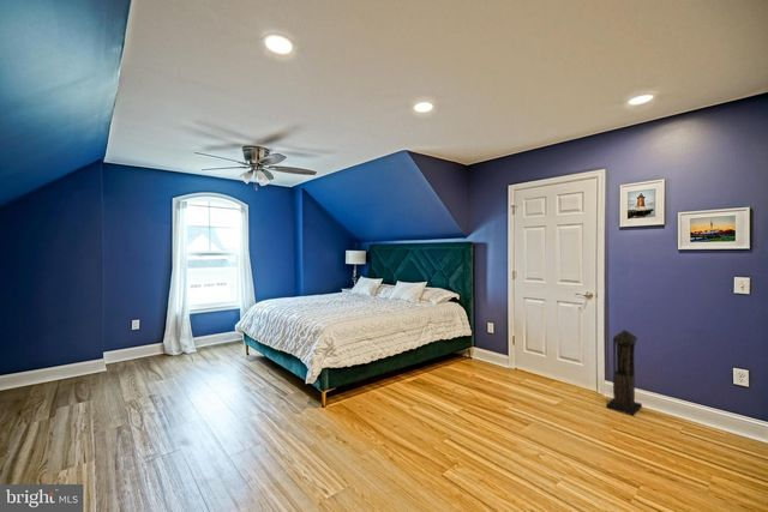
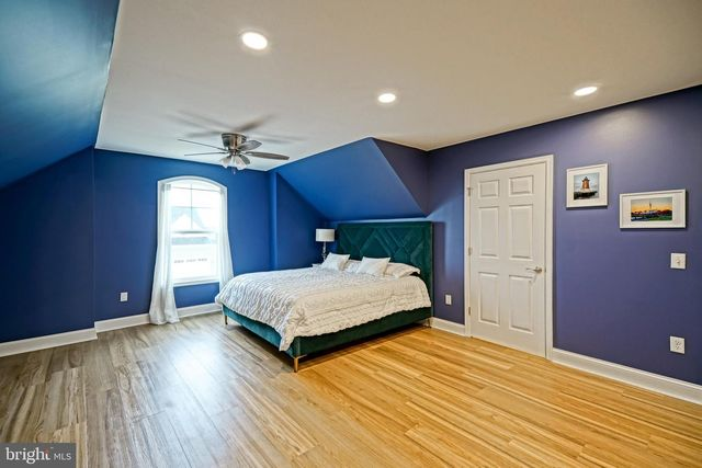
- lantern (624, 368)
